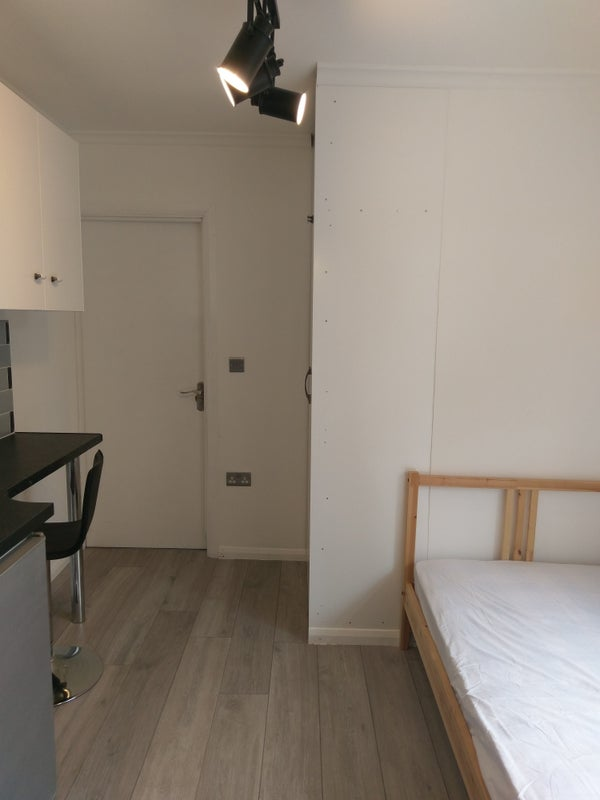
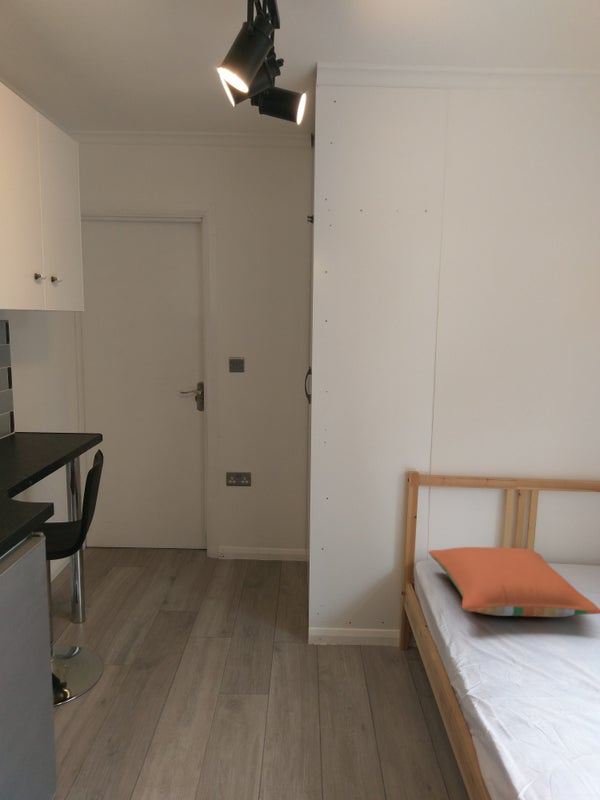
+ pillow (504, 578)
